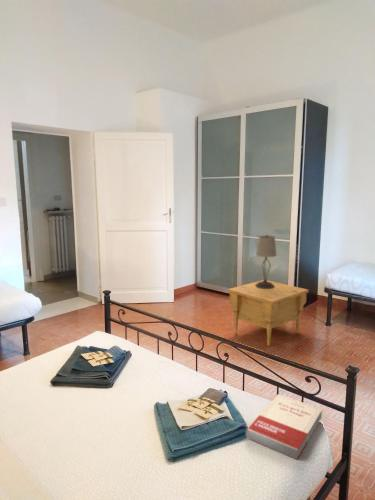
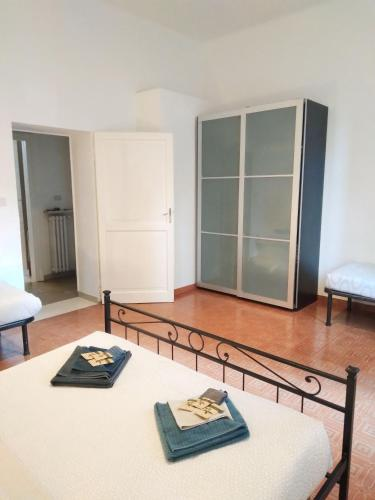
- table lamp (265, 260)
- book (285, 422)
- nightstand (267, 311)
